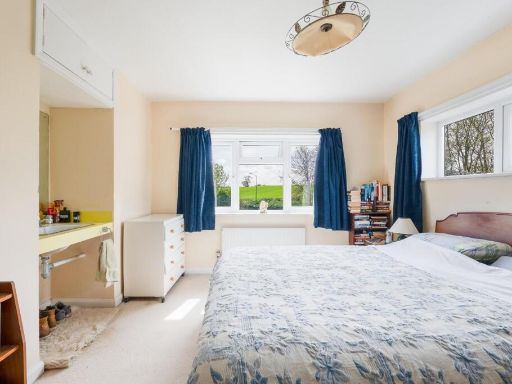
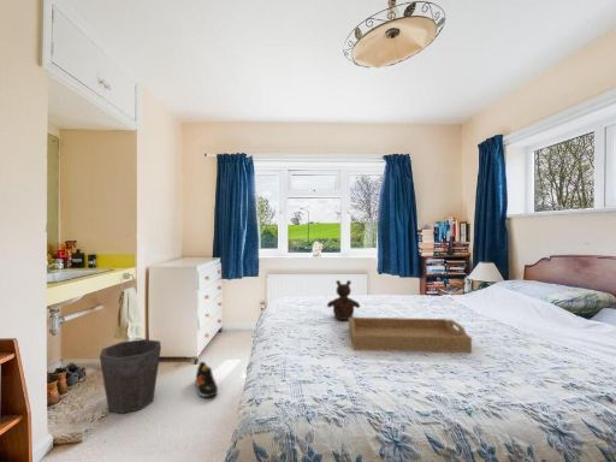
+ shoe (206, 378)
+ waste bin (131, 374)
+ serving tray (403, 331)
+ teddy bear (343, 298)
